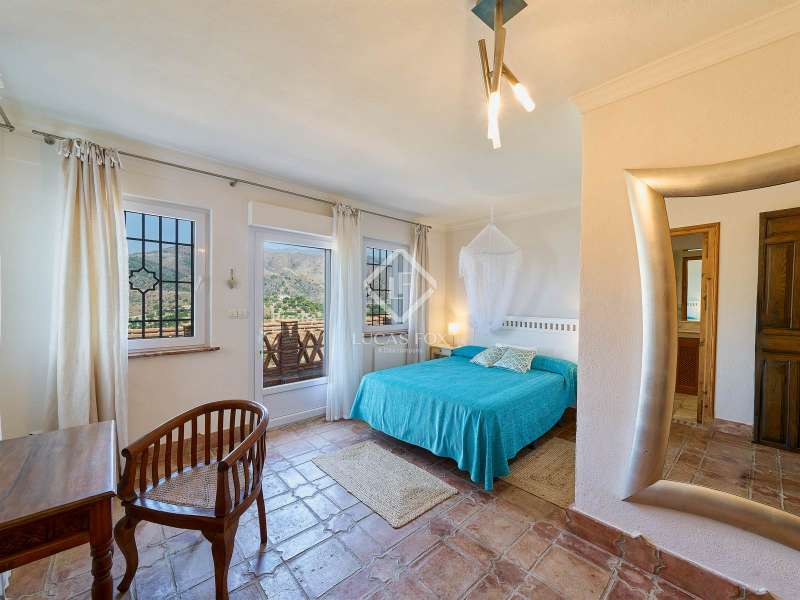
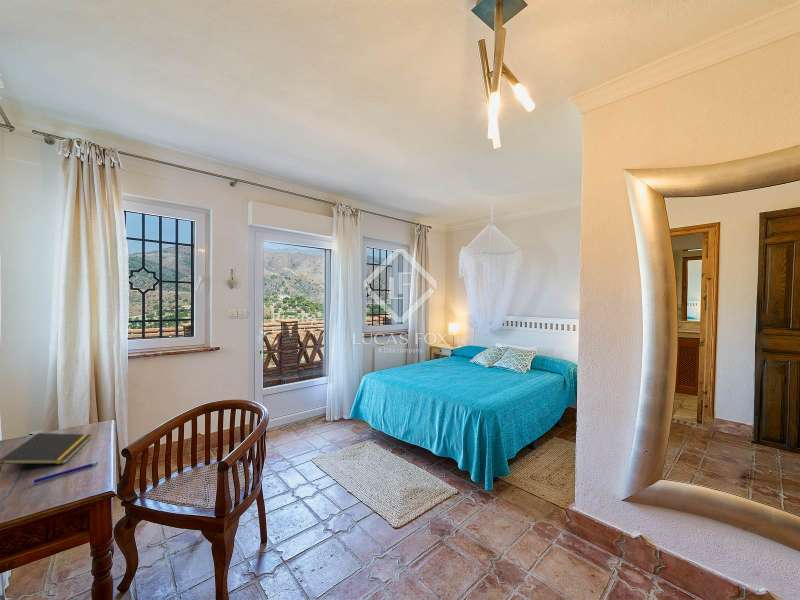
+ pen (67, 471)
+ notepad (50, 447)
